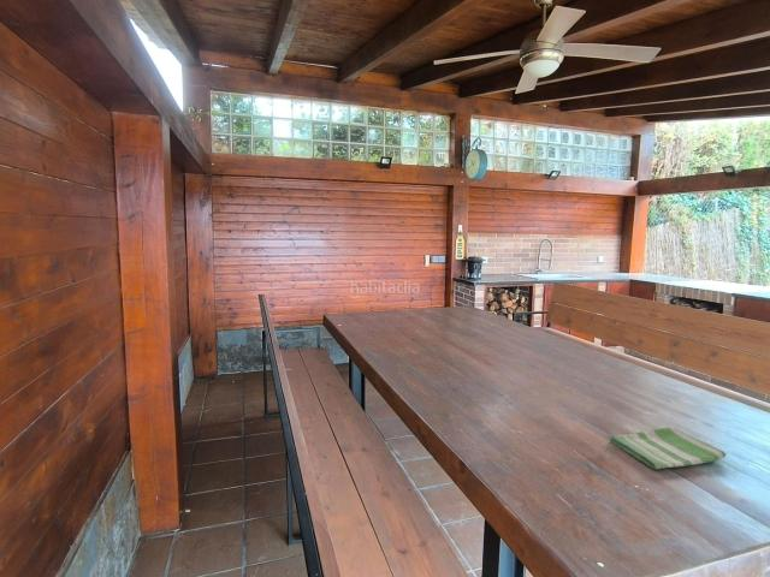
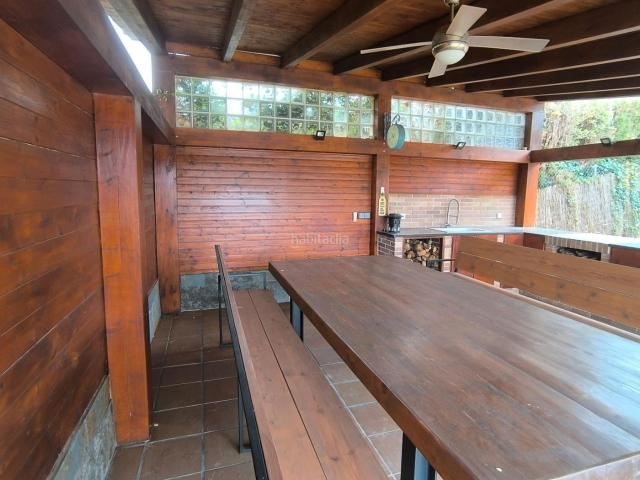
- dish towel (664, 446)
